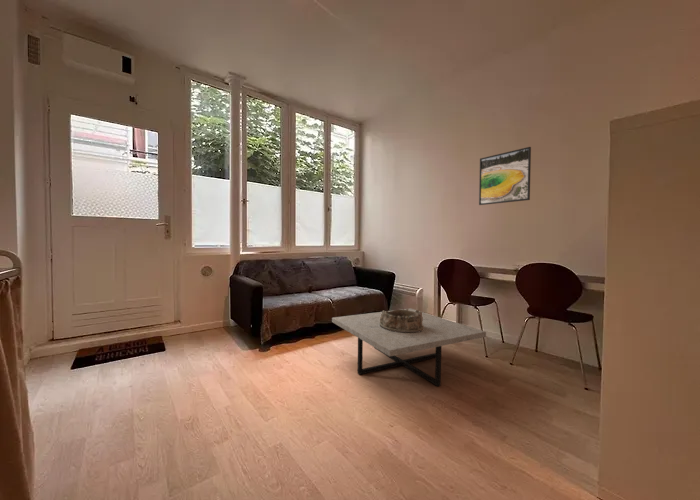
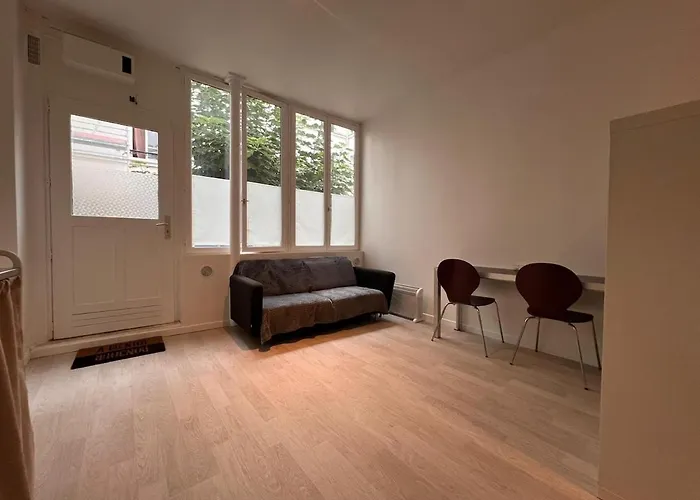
- coffee table (402, 344)
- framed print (503, 177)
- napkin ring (401, 318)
